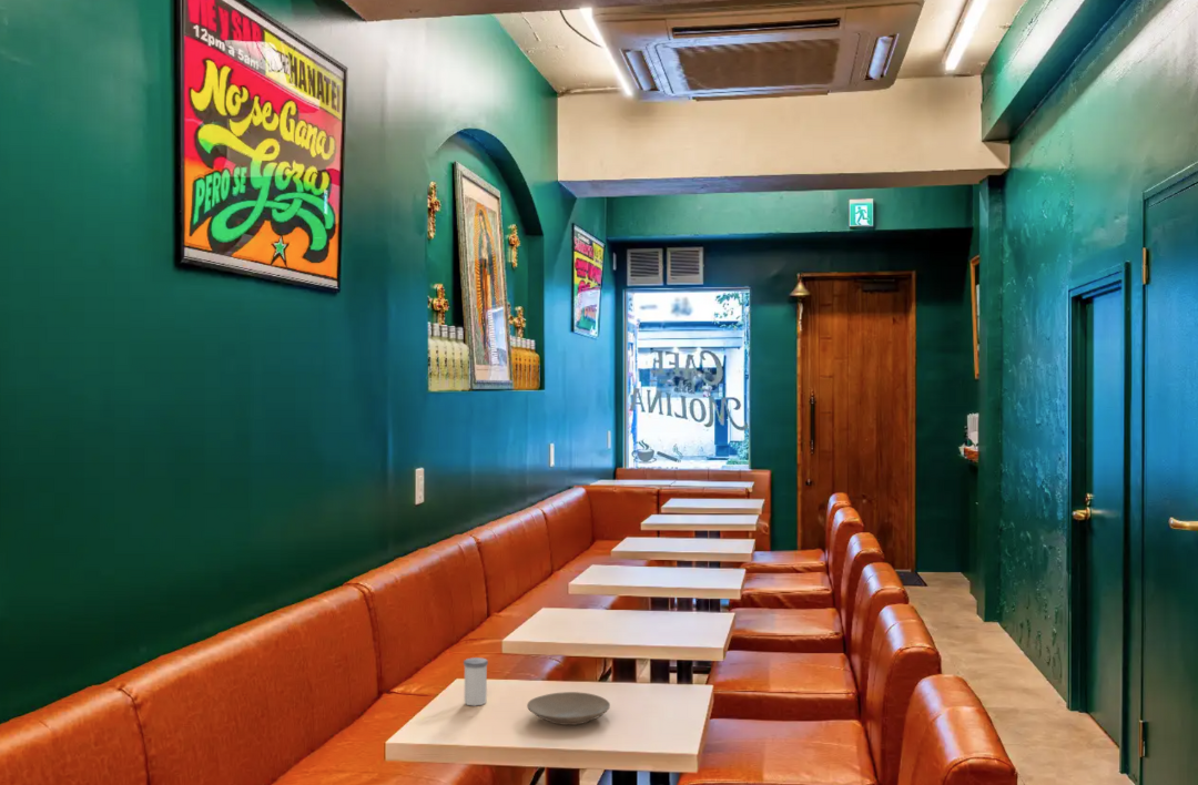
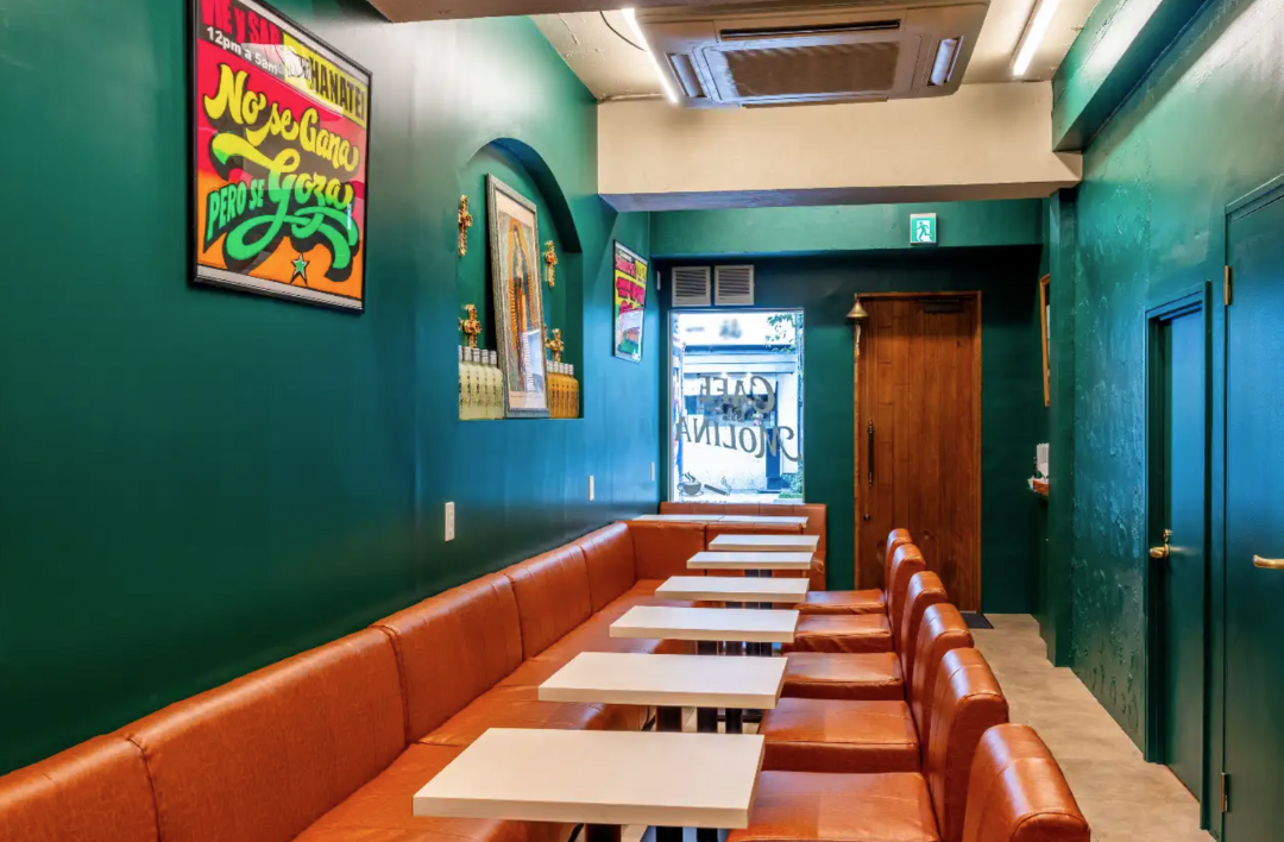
- plate (568, 711)
- salt shaker (475, 681)
